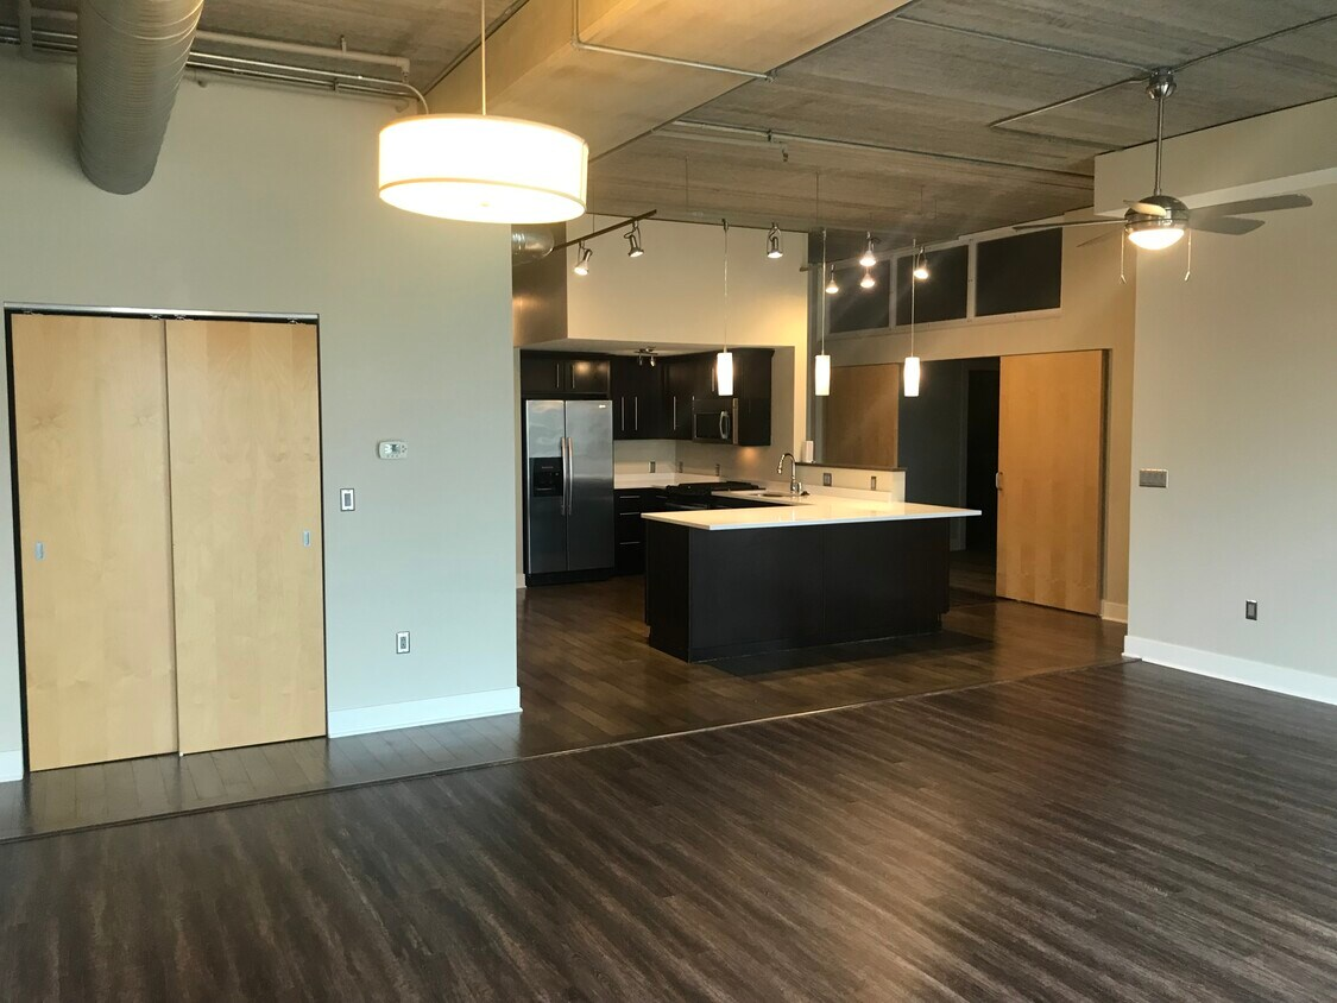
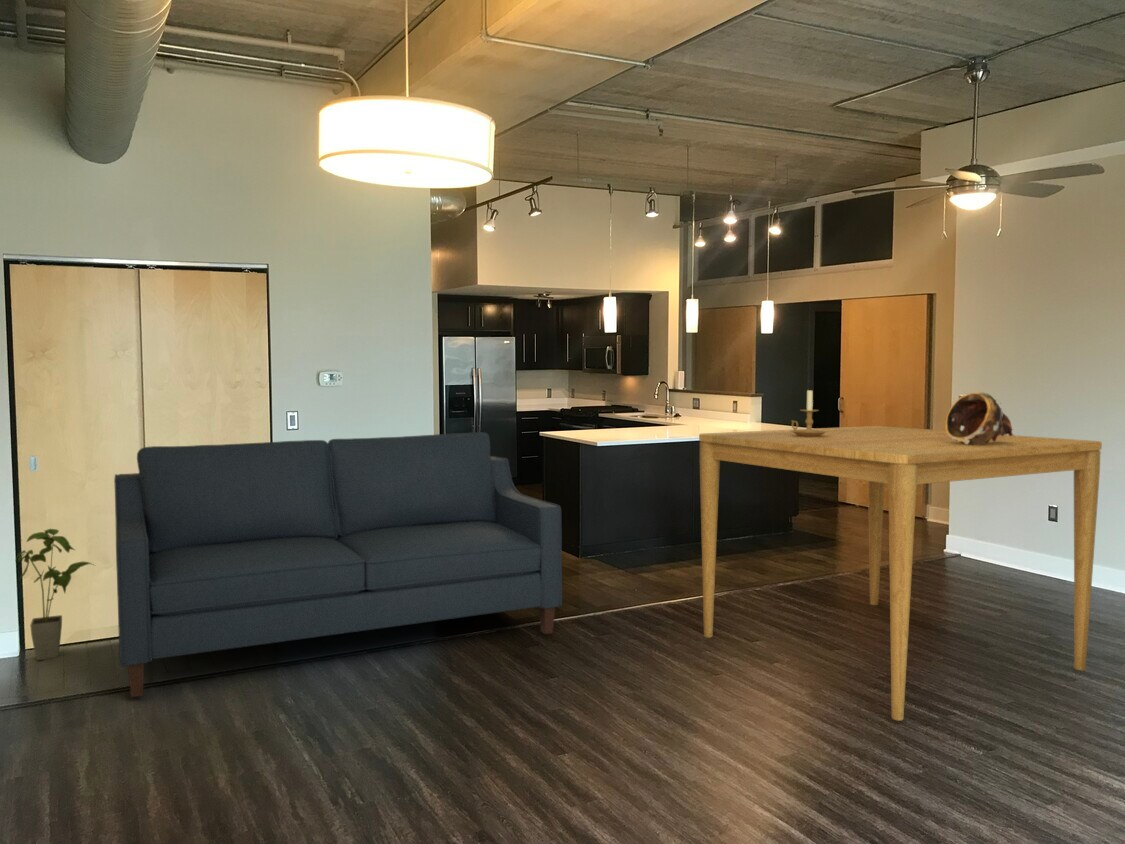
+ sofa (341, 539)
+ candle holder (809, 411)
+ decorative bowl (984, 417)
+ house plant (56, 592)
+ dining table (889, 545)
